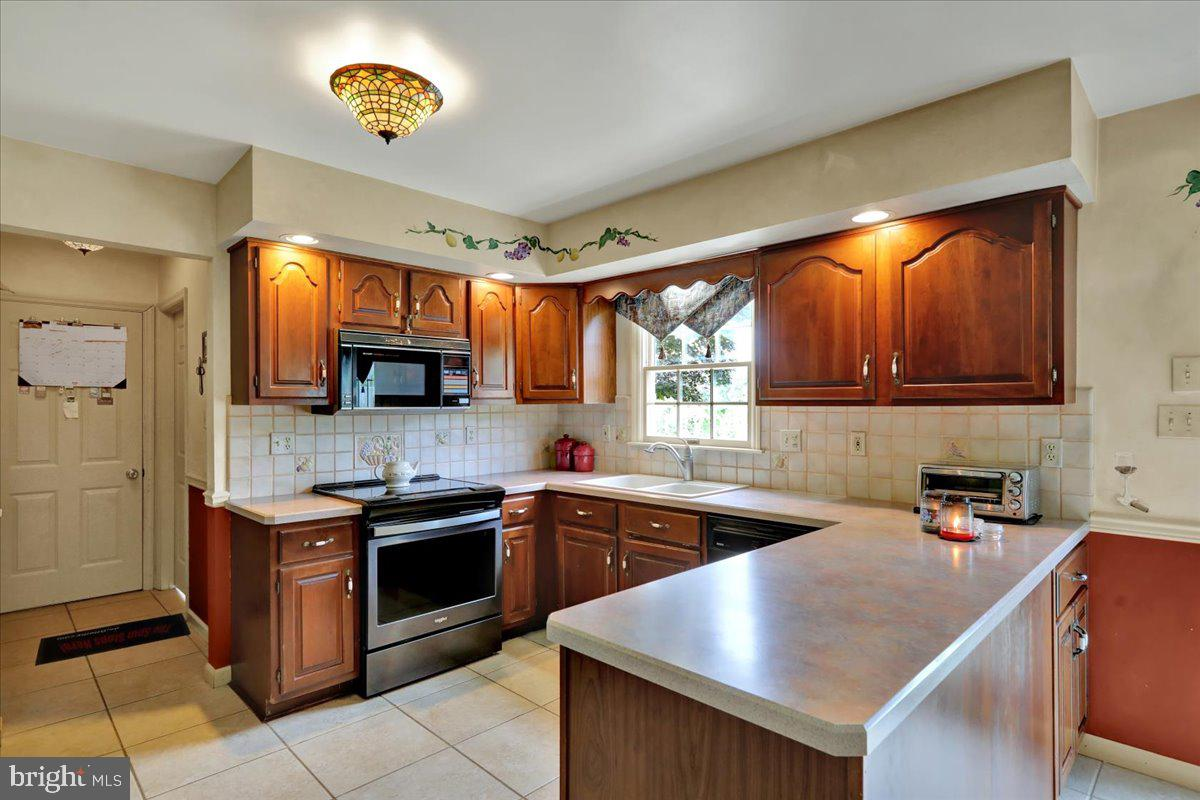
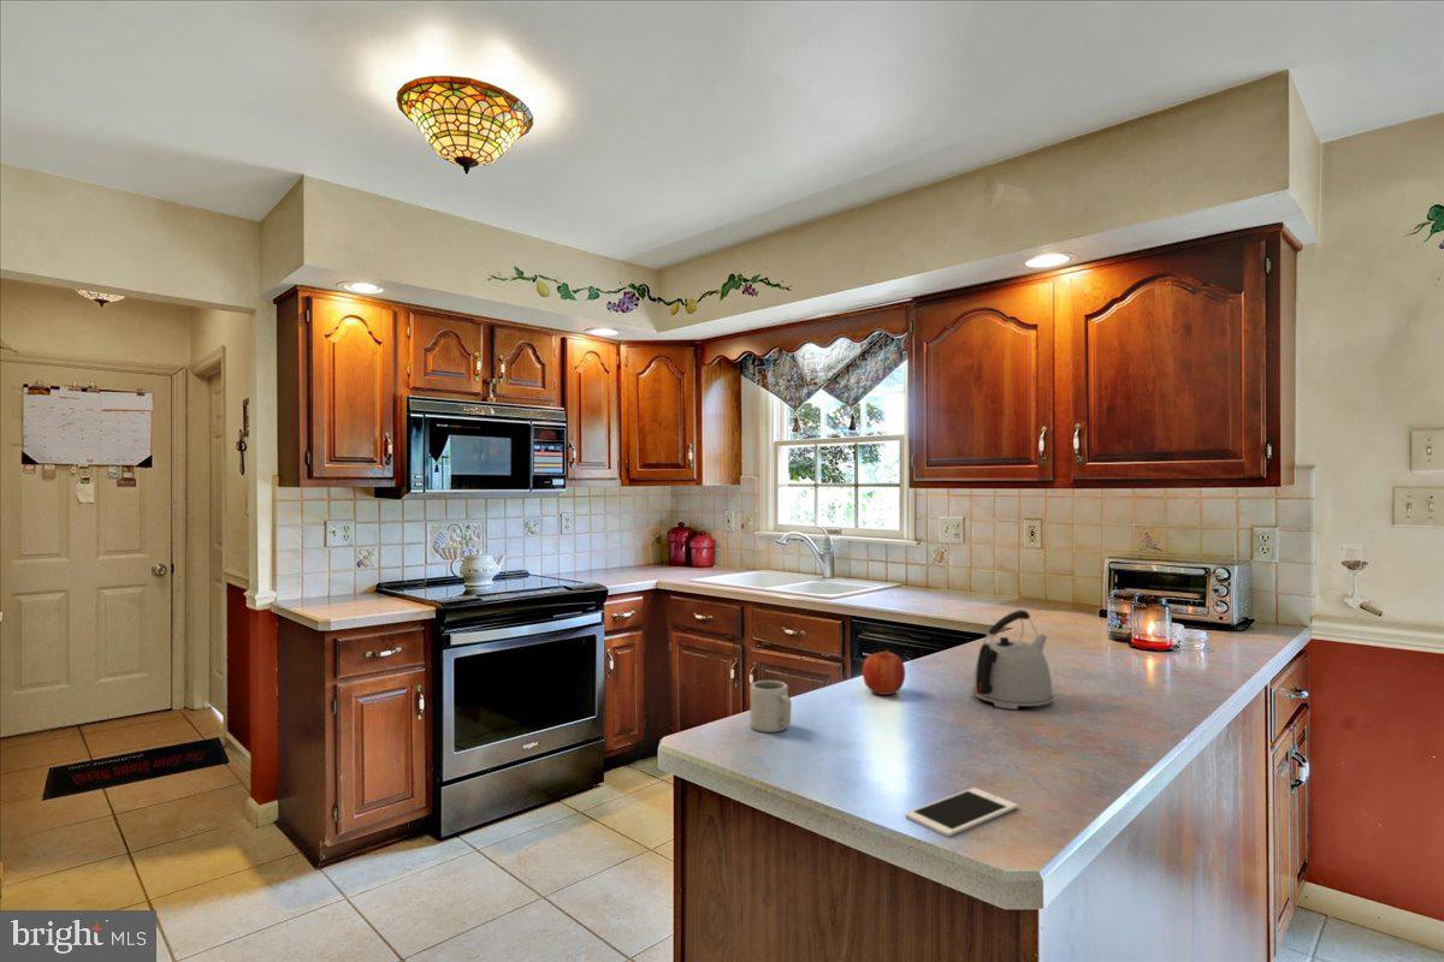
+ cell phone (961, 810)
+ cup (773, 707)
+ kettle (1013, 654)
+ fruit (883, 670)
